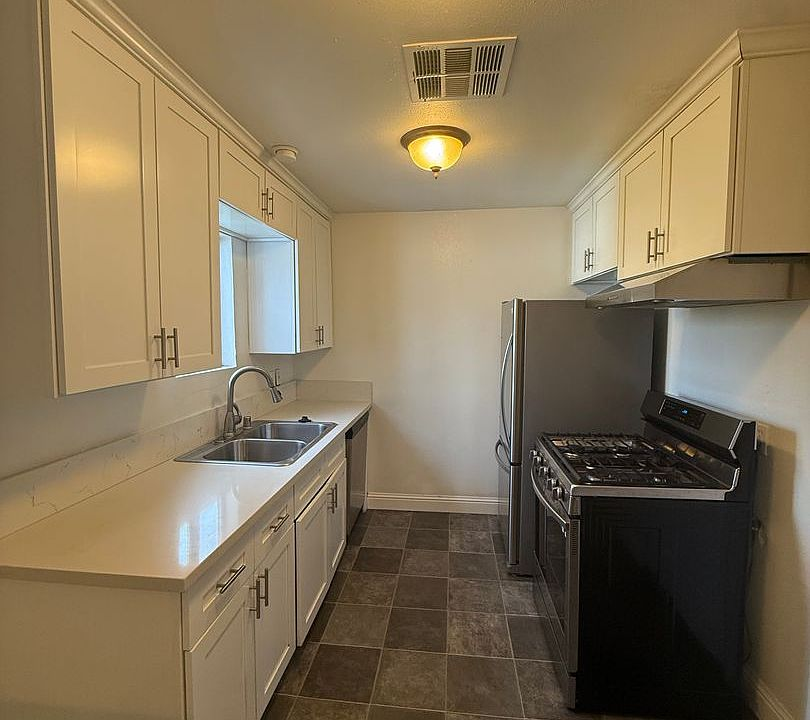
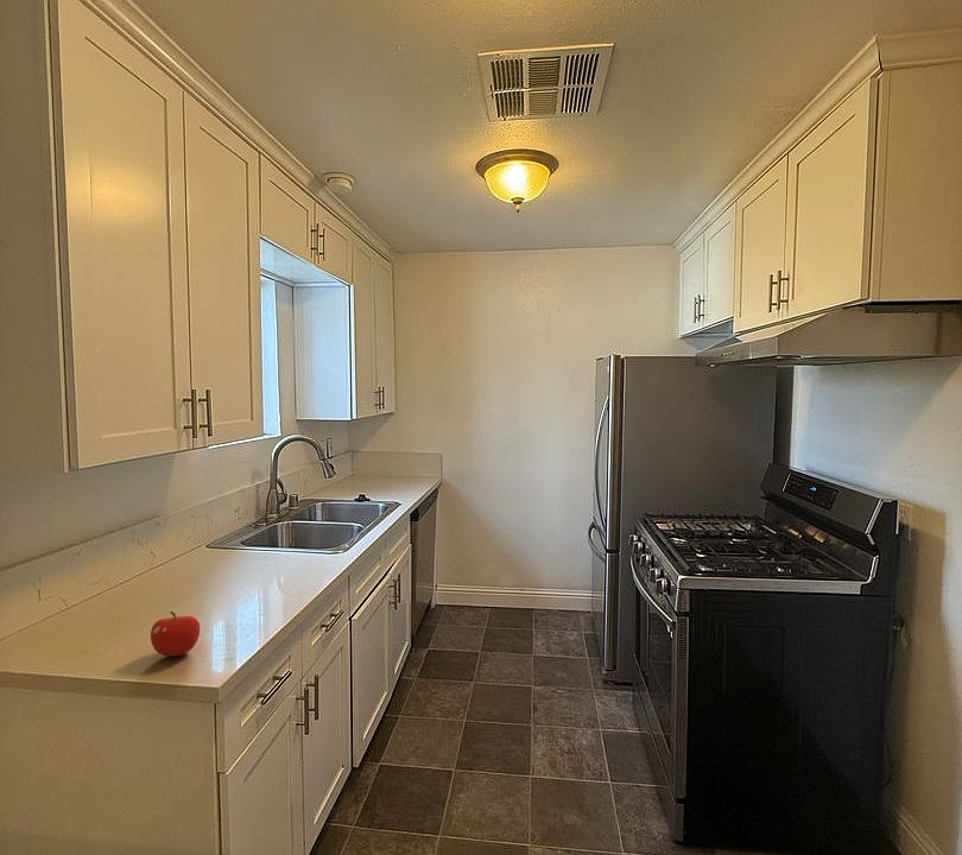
+ fruit (175, 632)
